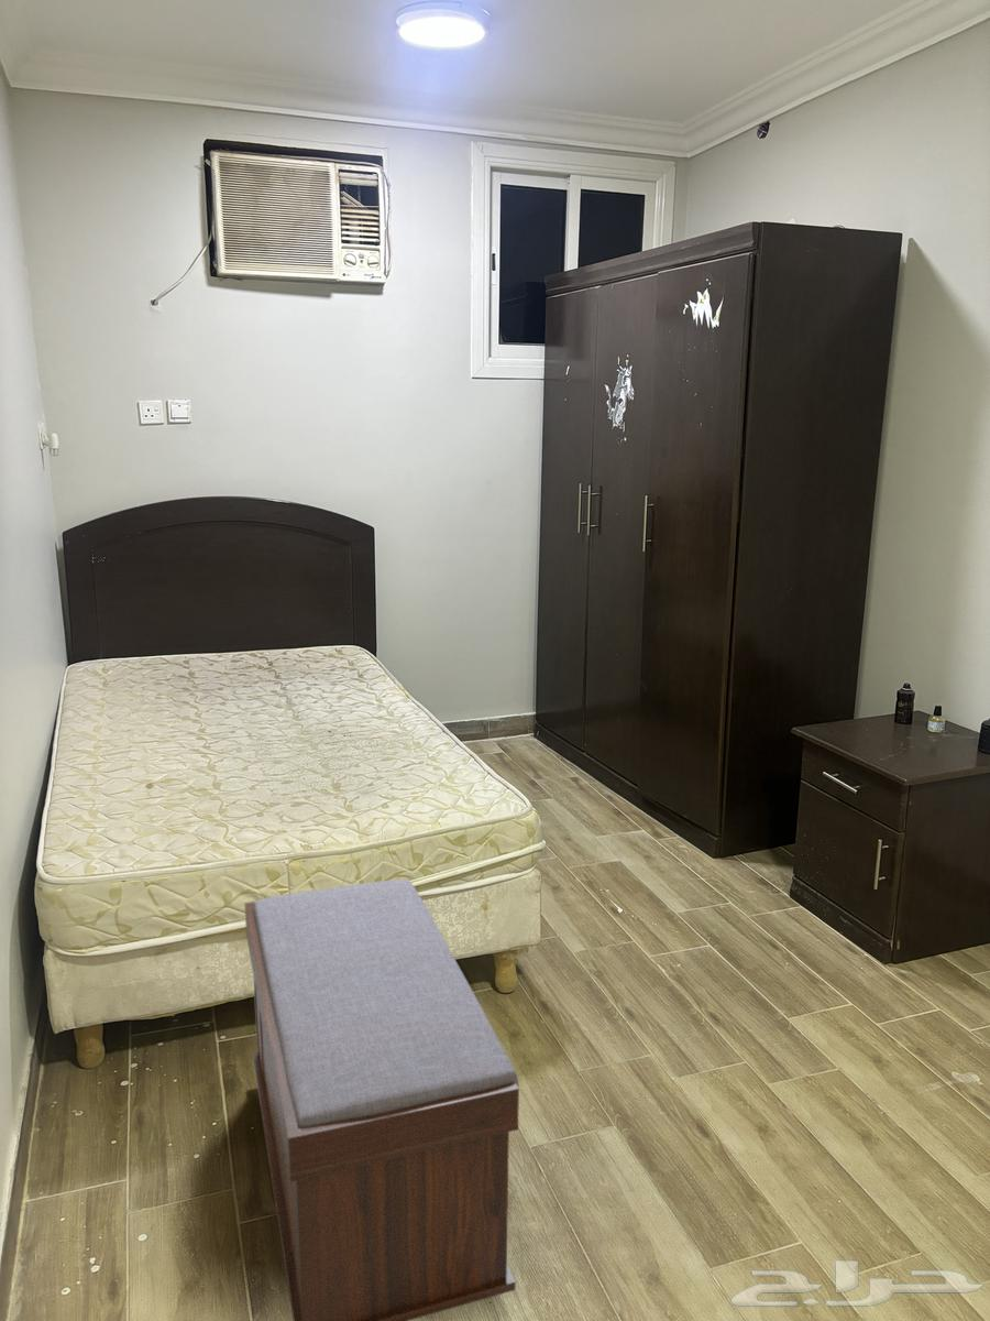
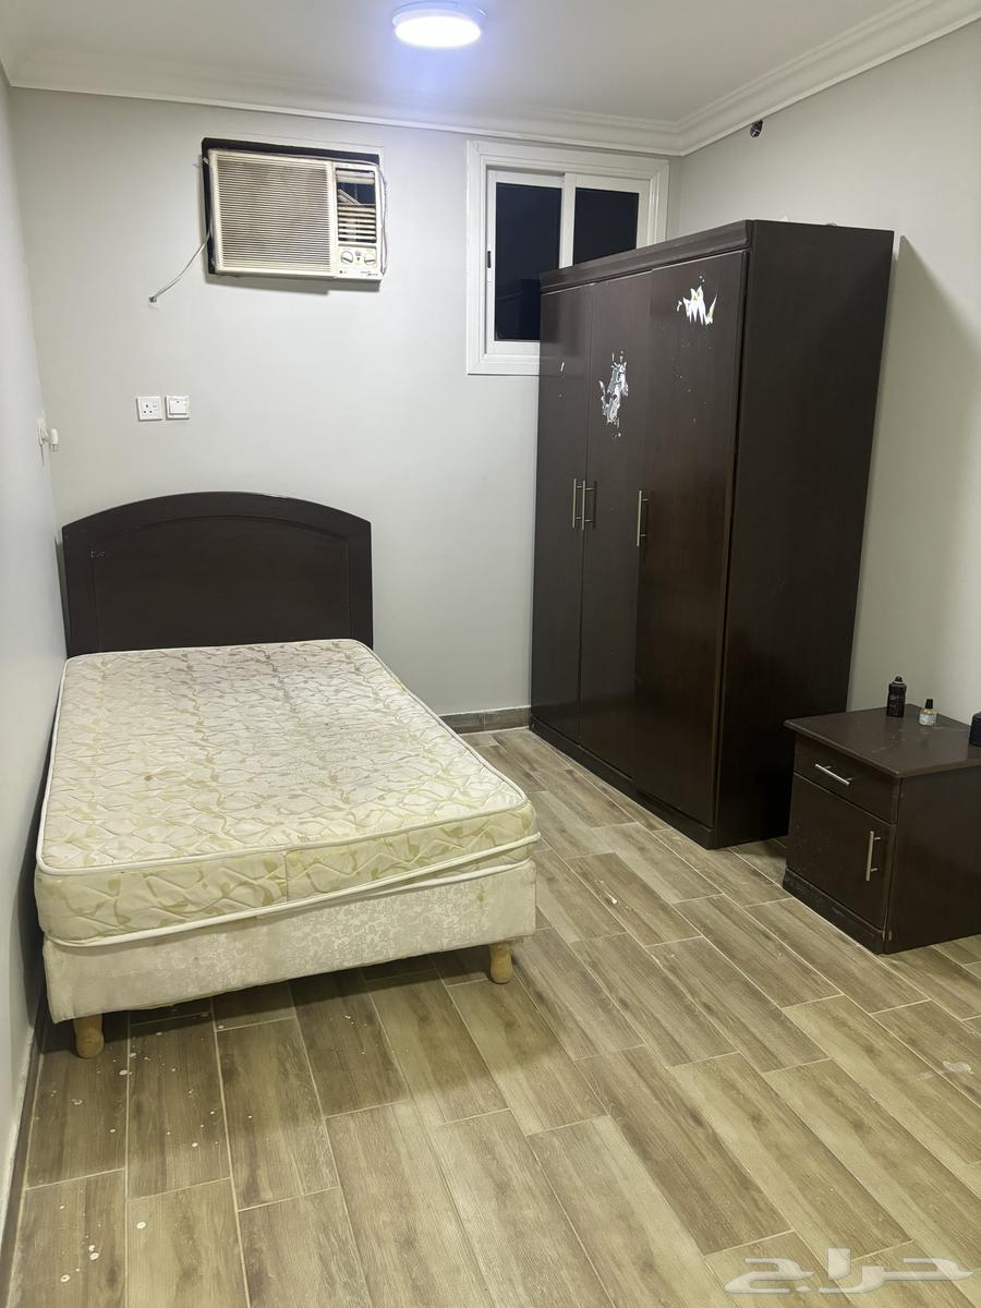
- bench (365, 1077)
